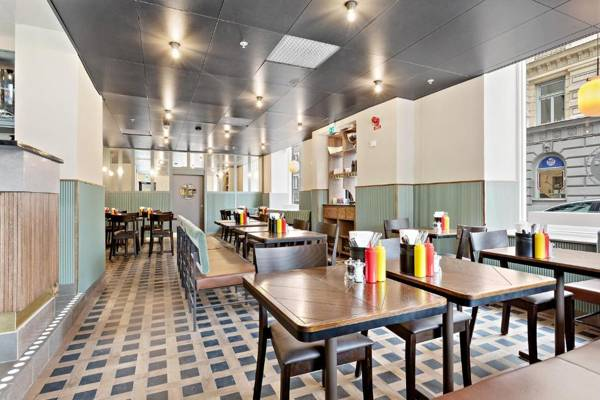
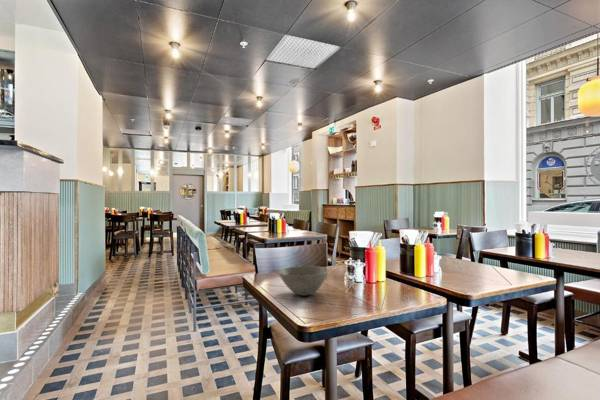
+ bowl (303, 281)
